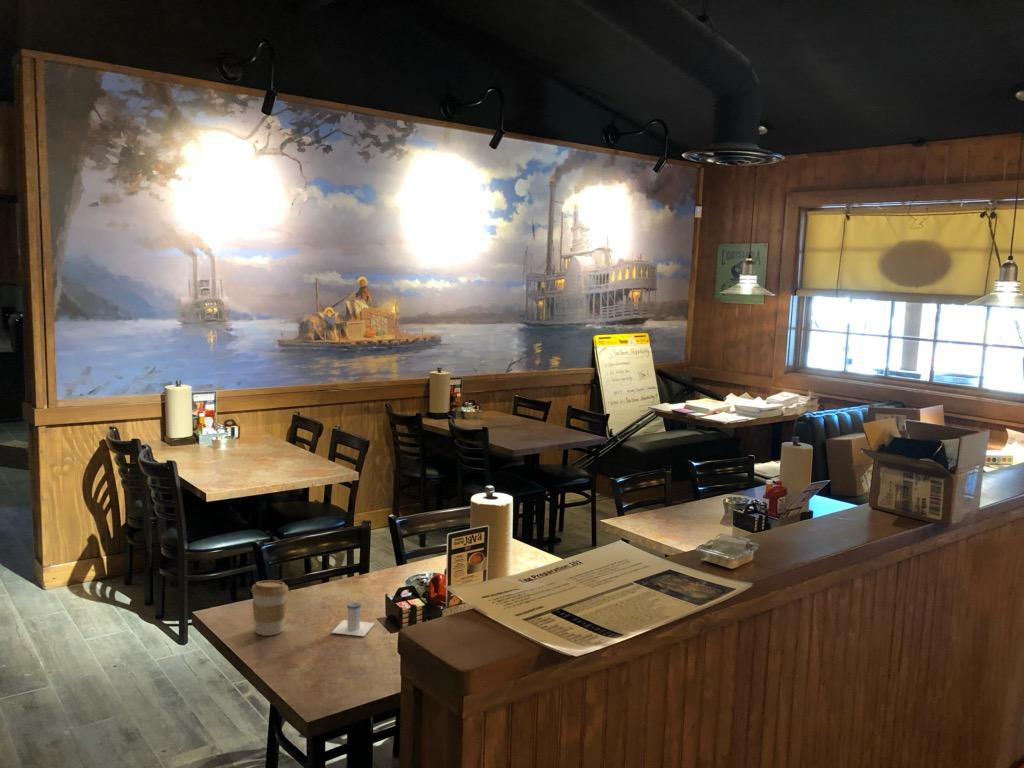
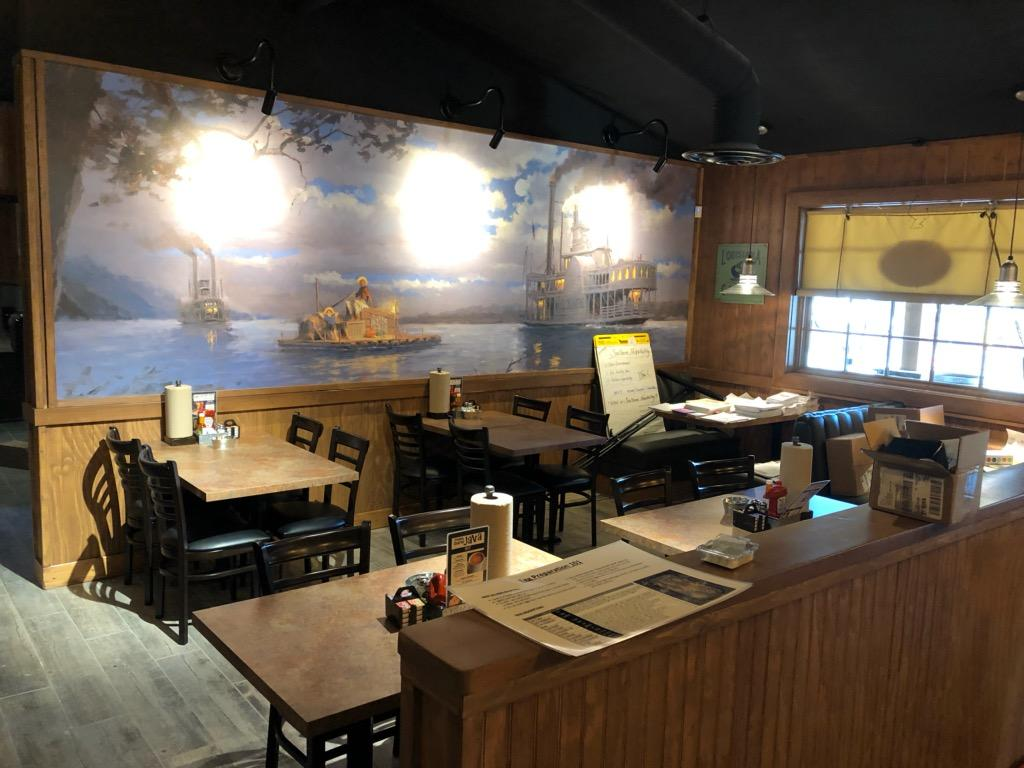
- coffee cup (269, 606)
- salt shaker (353, 616)
